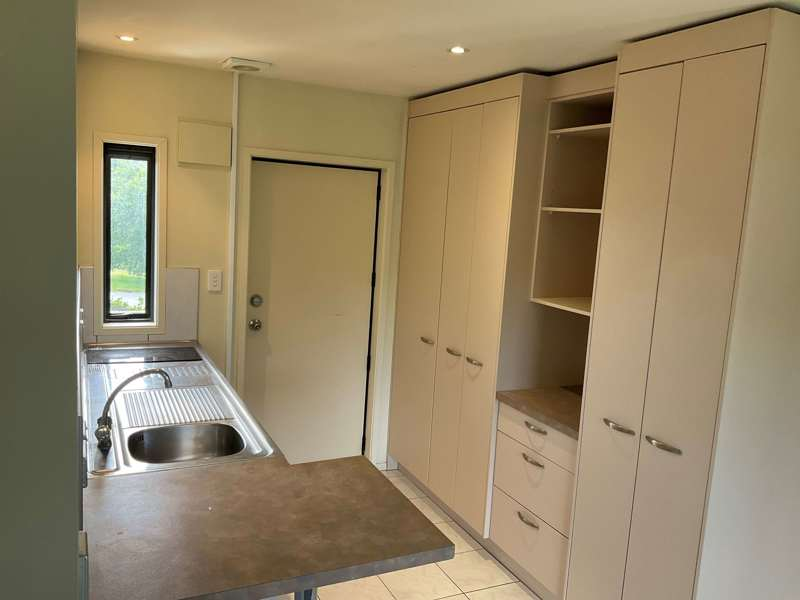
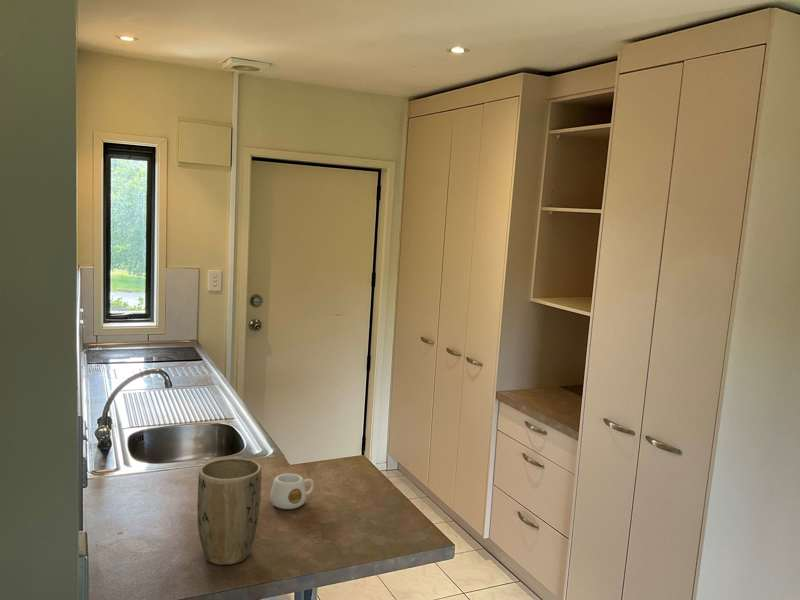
+ plant pot (229, 511)
+ mug (293, 490)
